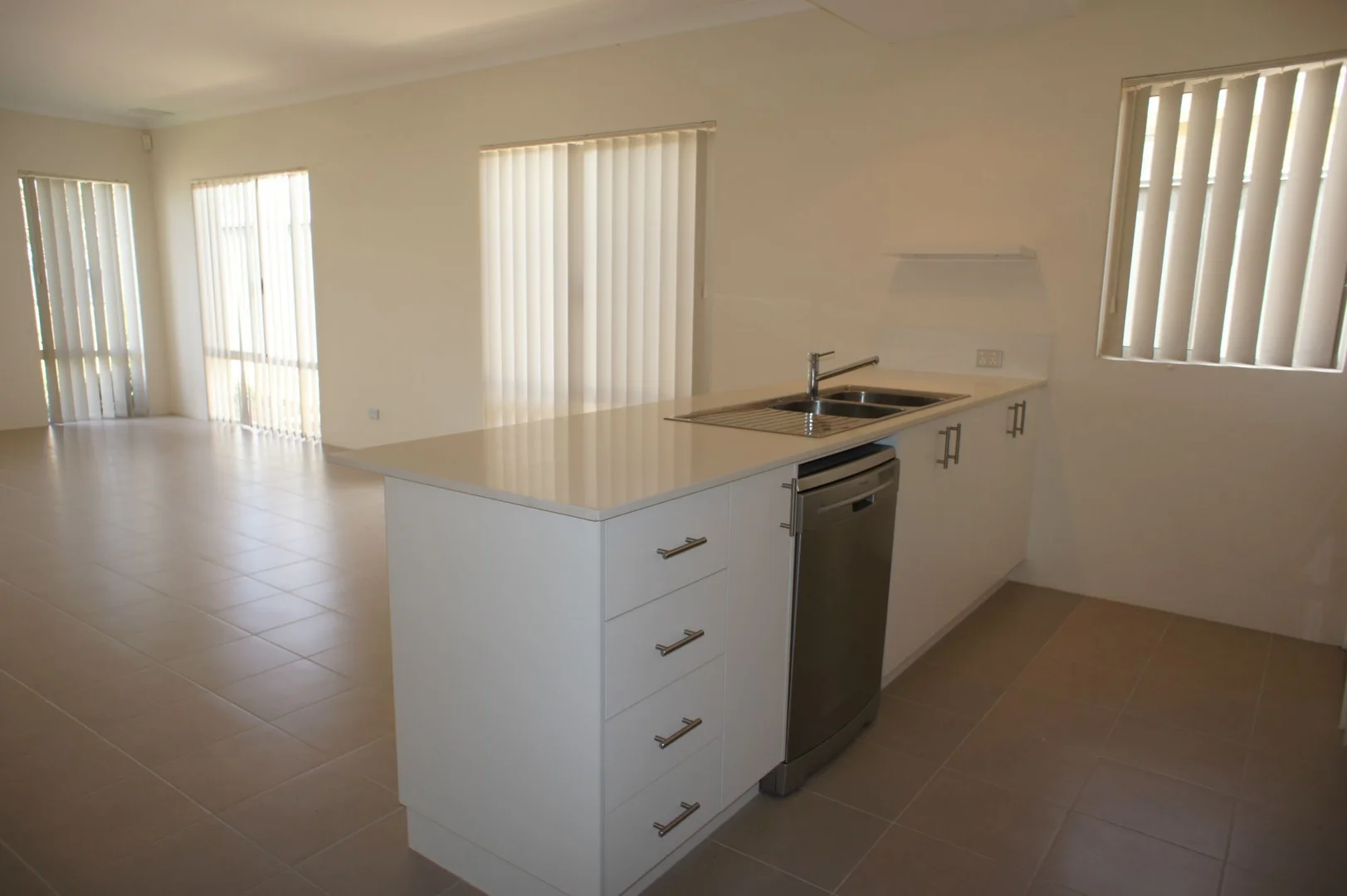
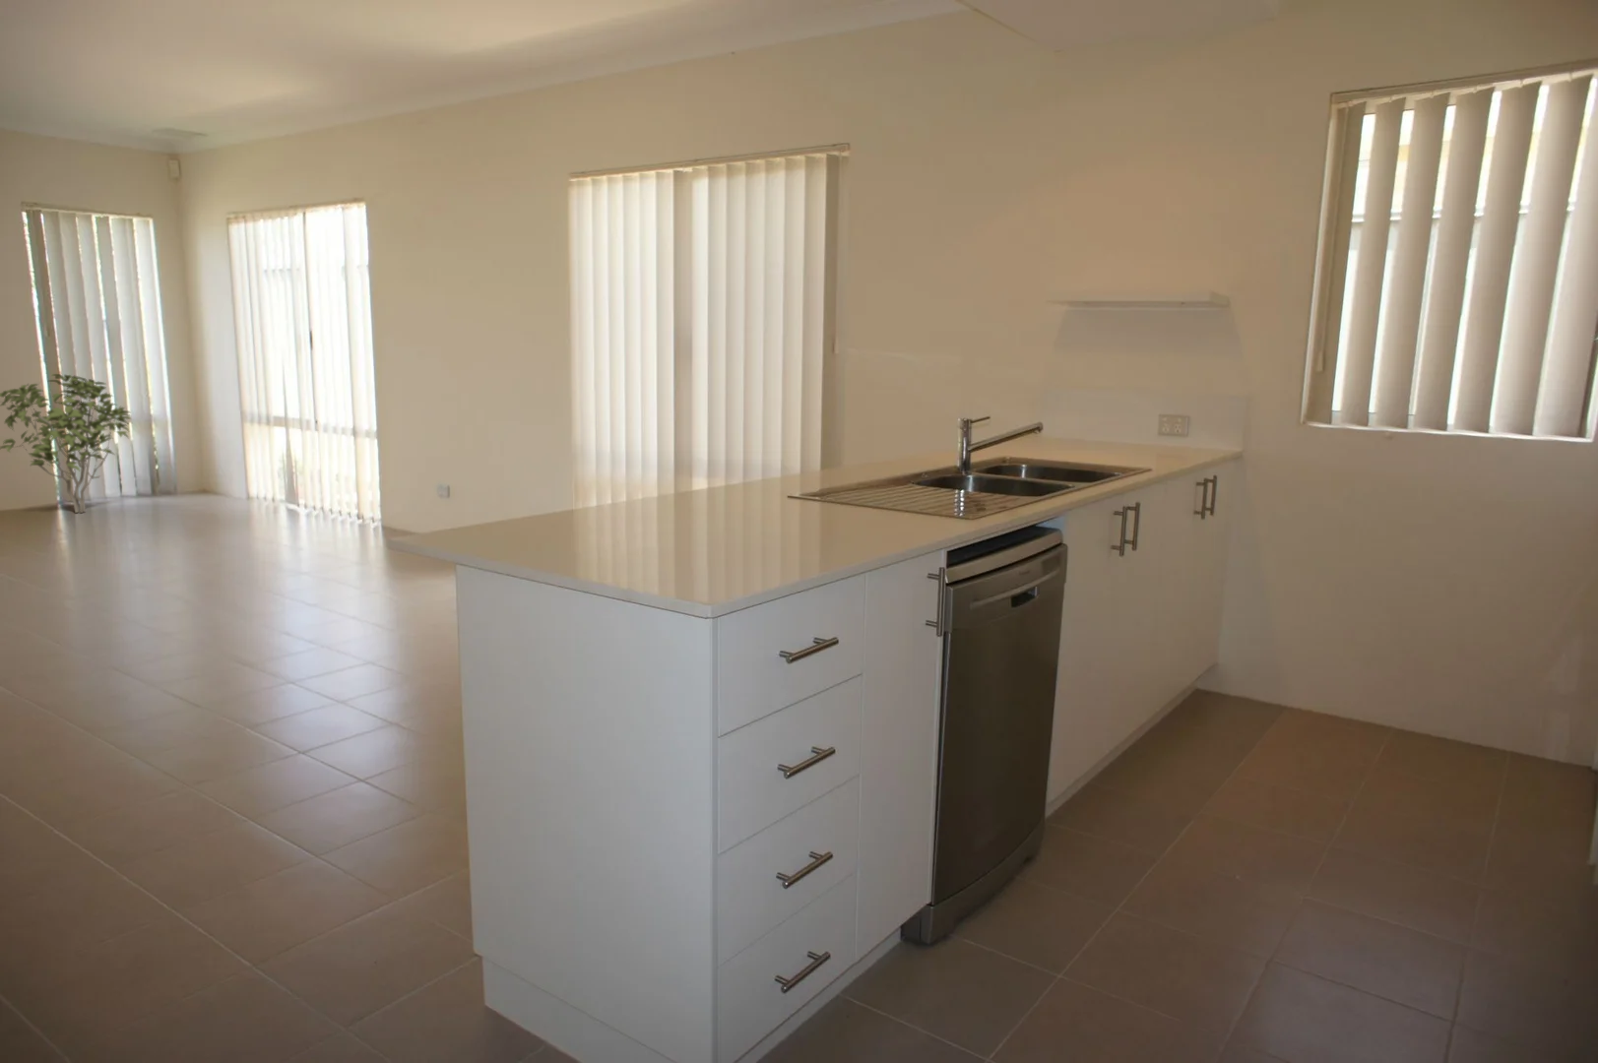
+ shrub (71, 444)
